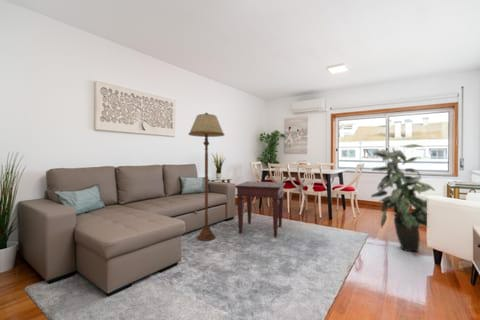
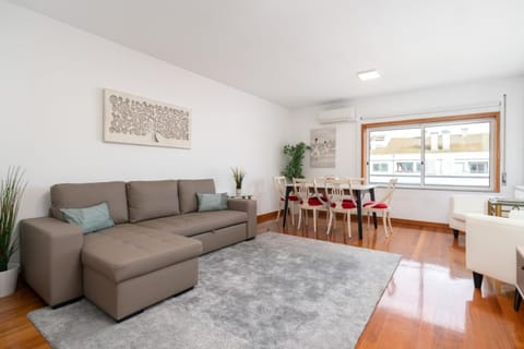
- side table (251, 206)
- indoor plant (403, 197)
- floor lamp (206, 175)
